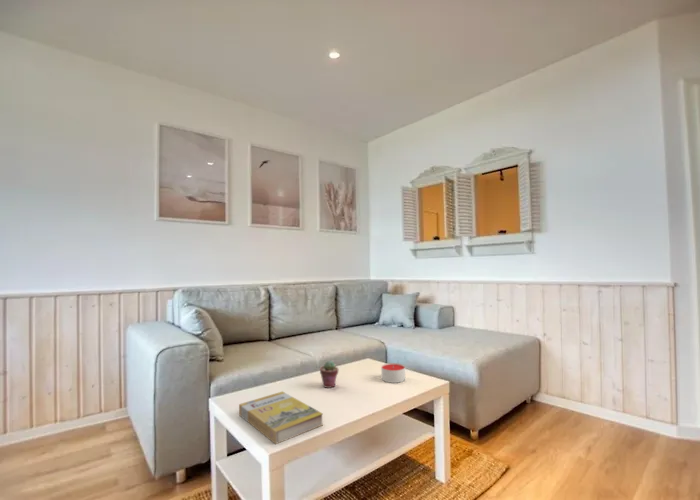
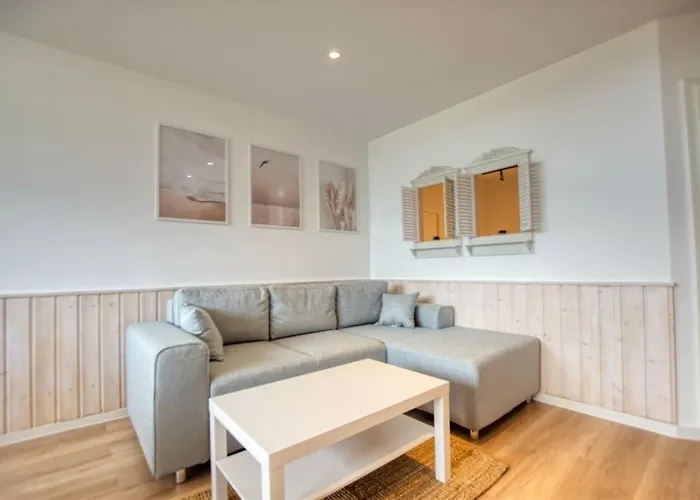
- potted succulent (329, 373)
- candle (393, 372)
- book (279, 414)
